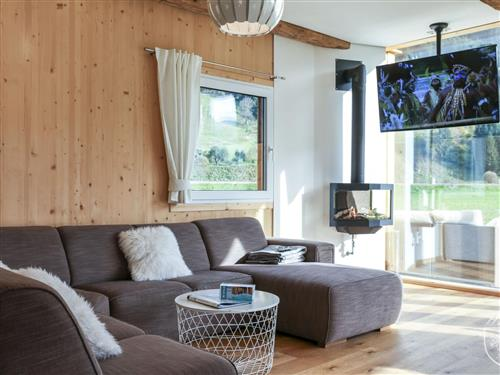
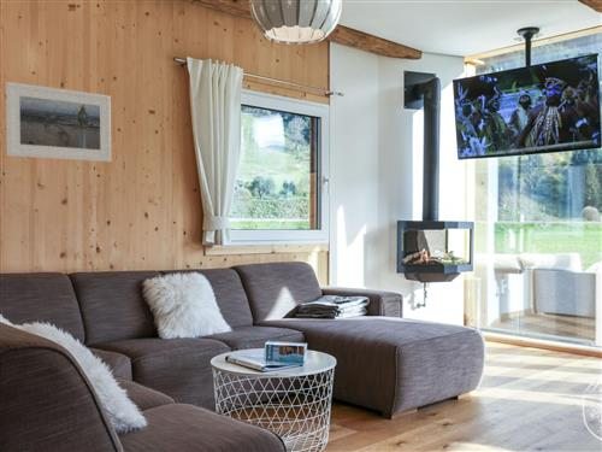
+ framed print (61, 124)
